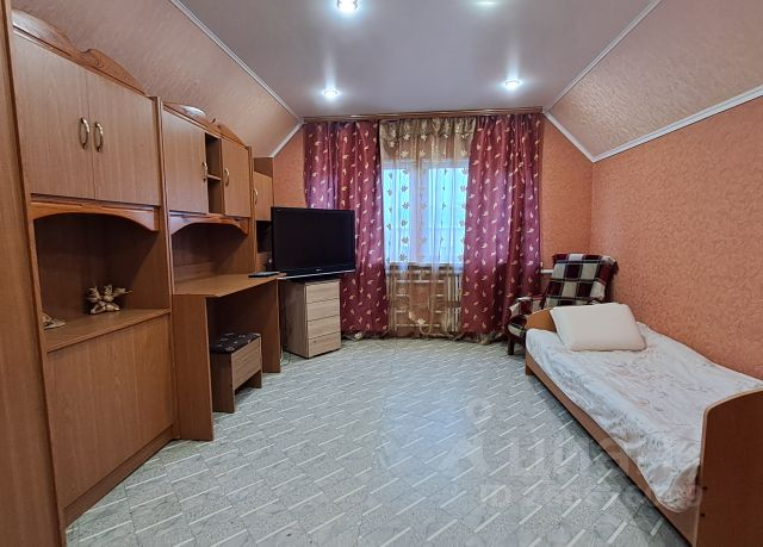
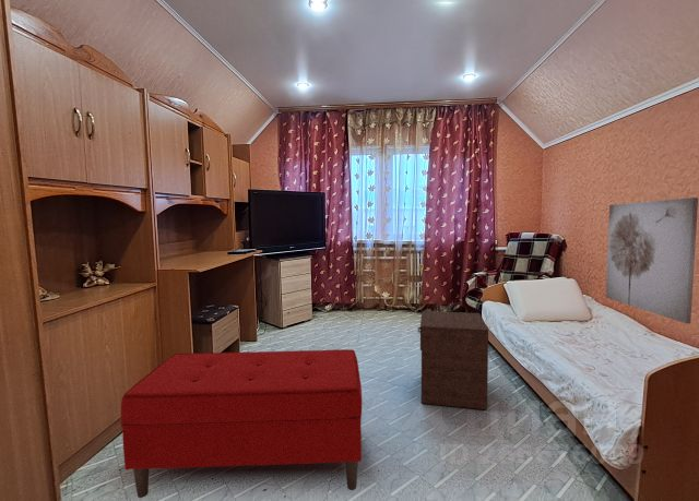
+ wall art (643, 255)
+ nightstand (449, 355)
+ bench (257, 415)
